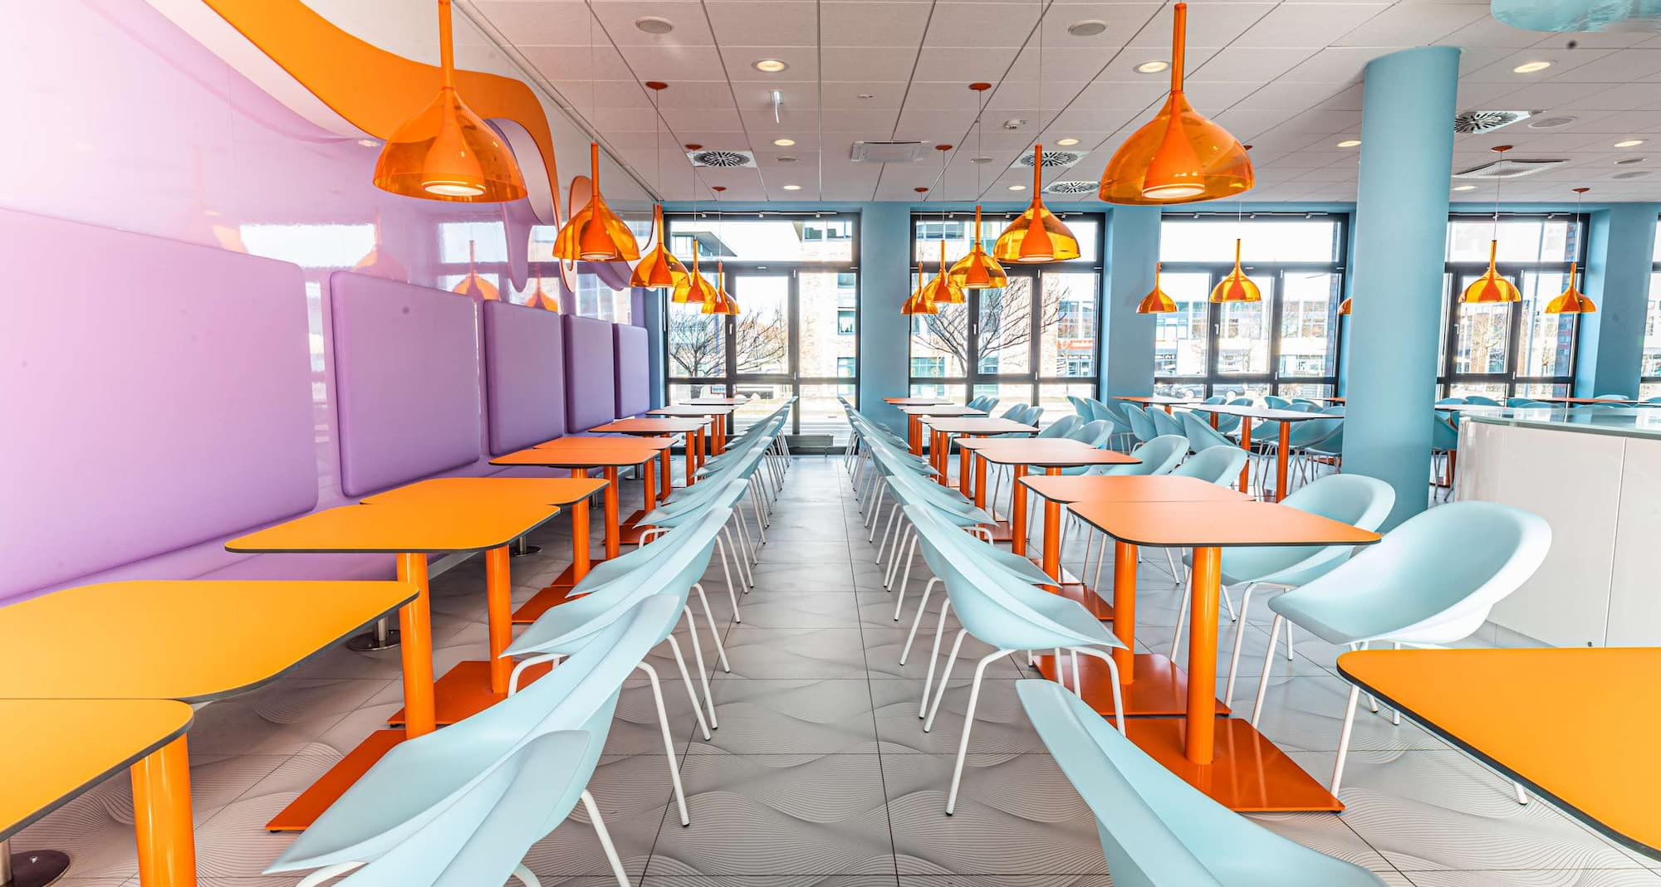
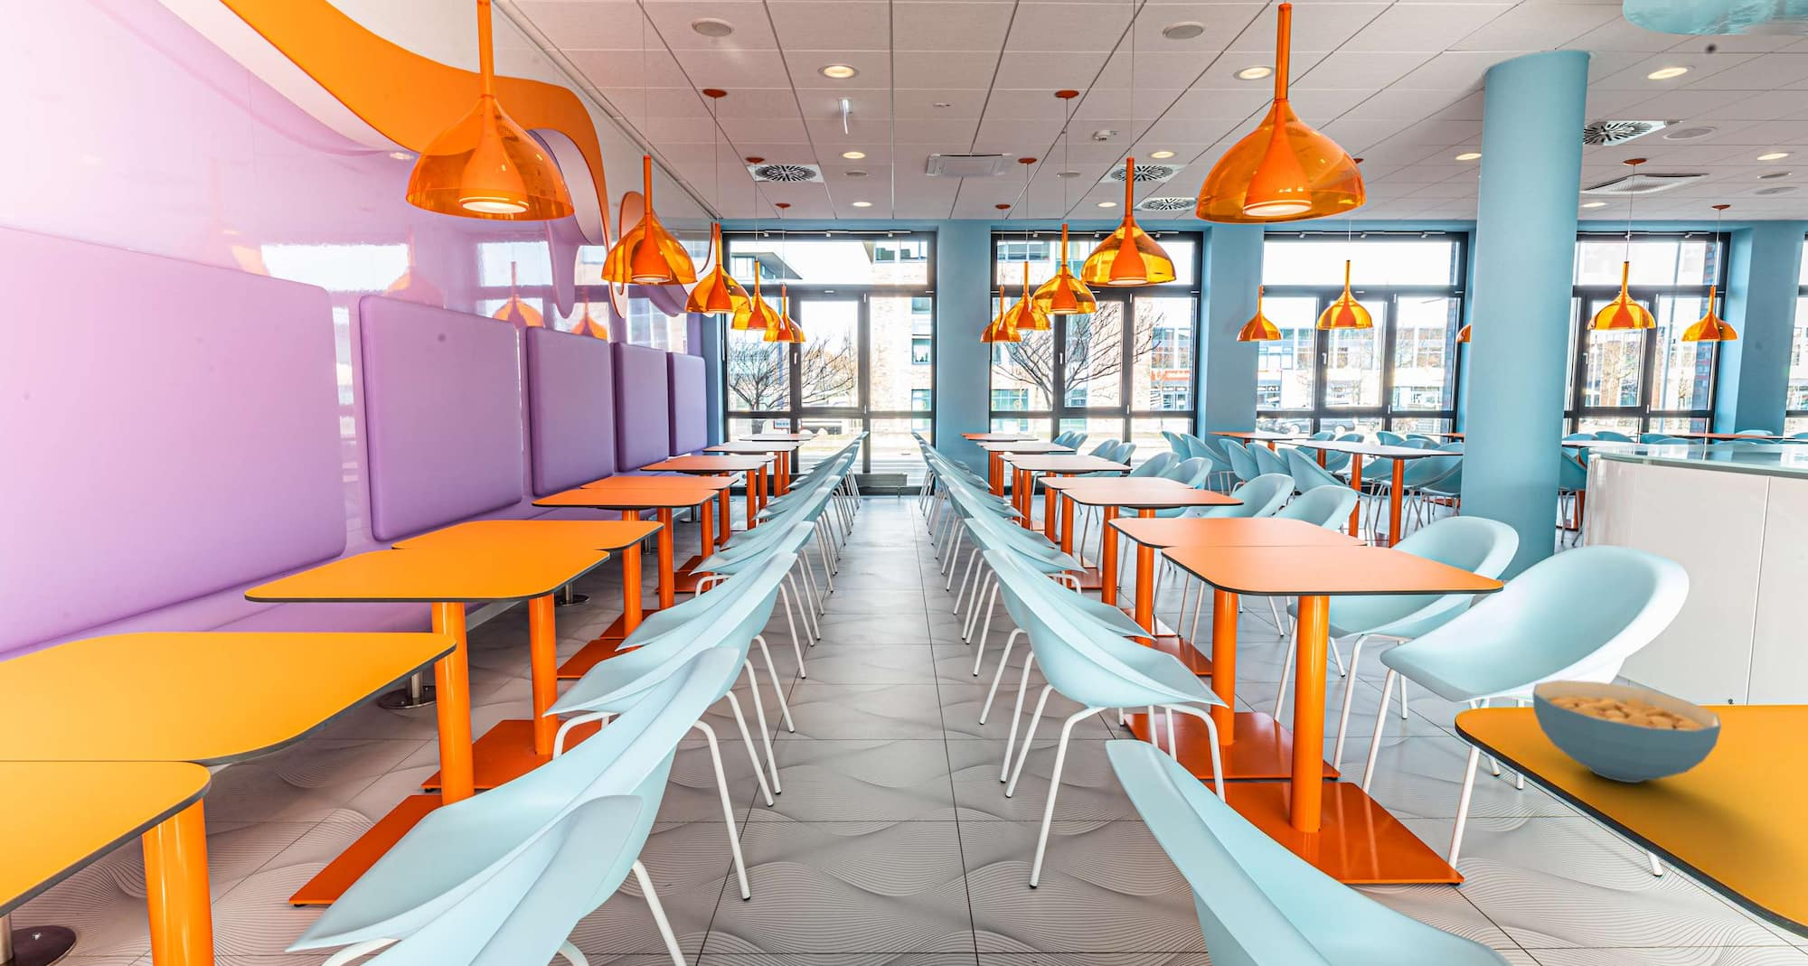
+ cereal bowl (1618, 739)
